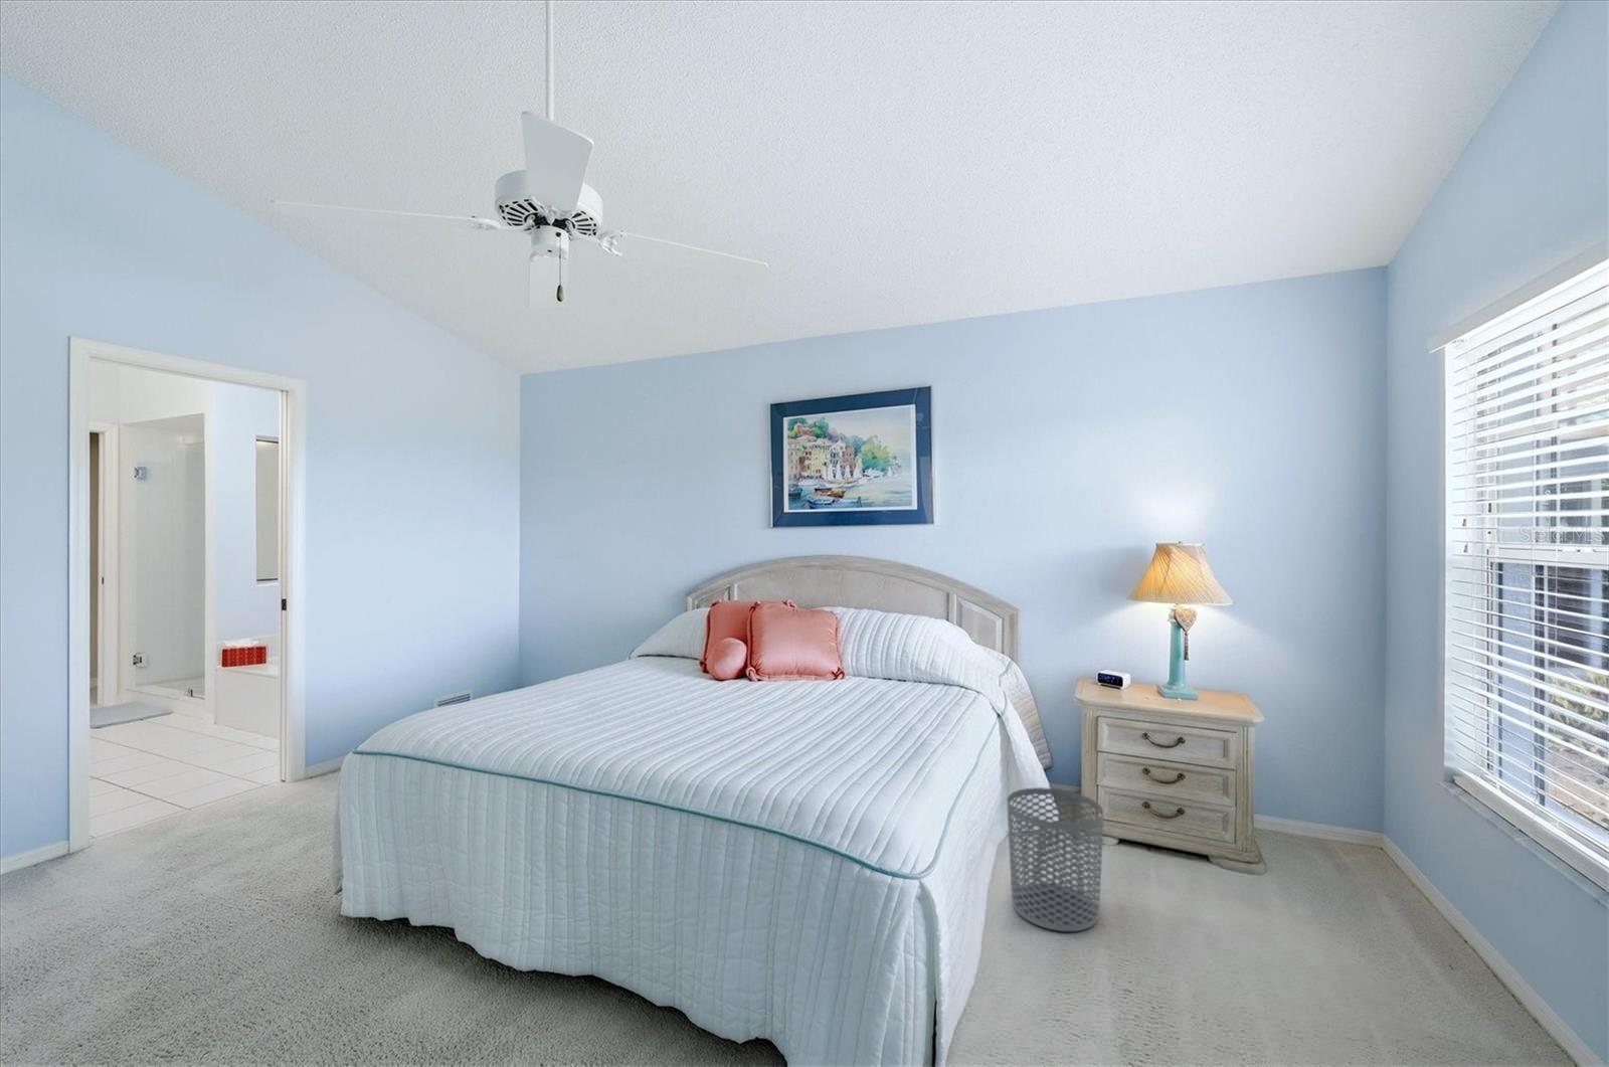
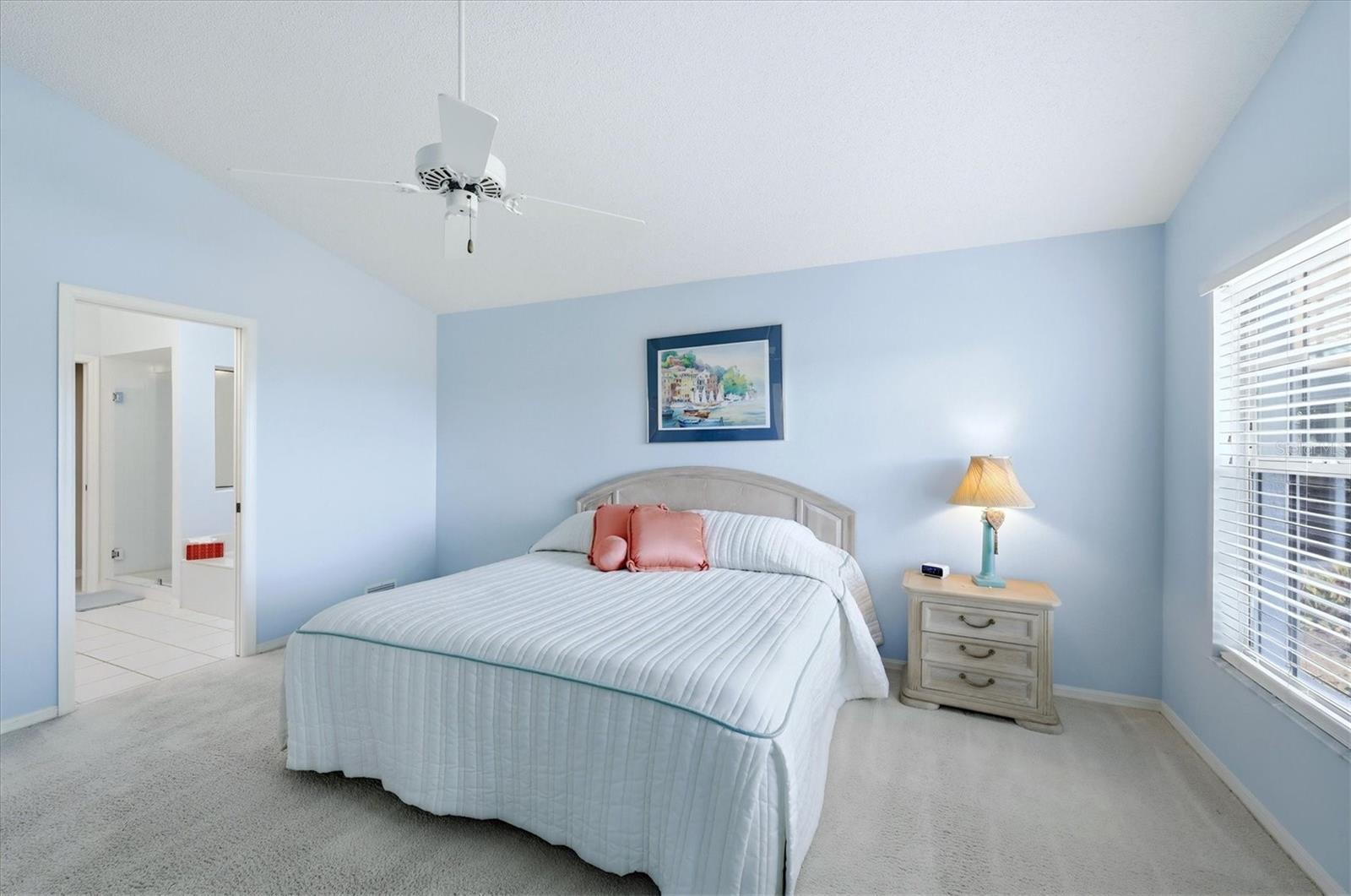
- waste bin (1054, 857)
